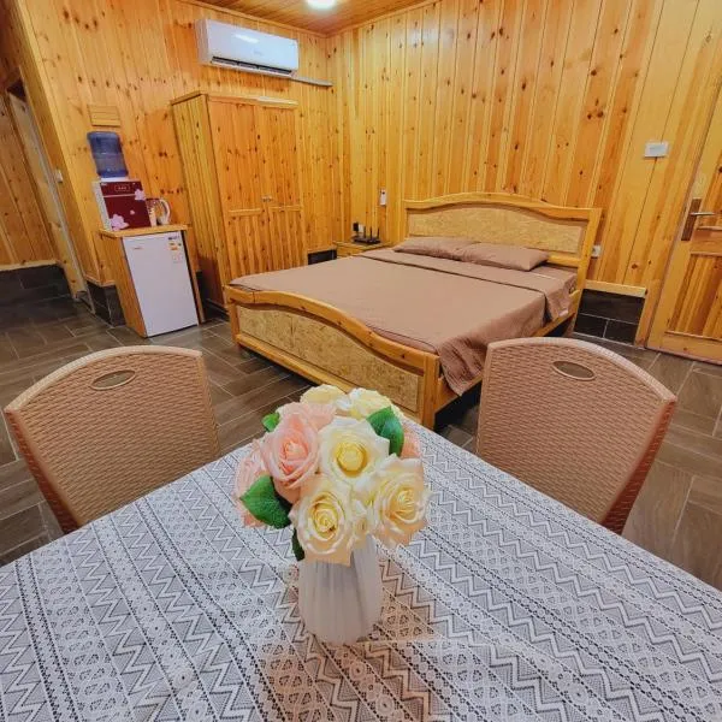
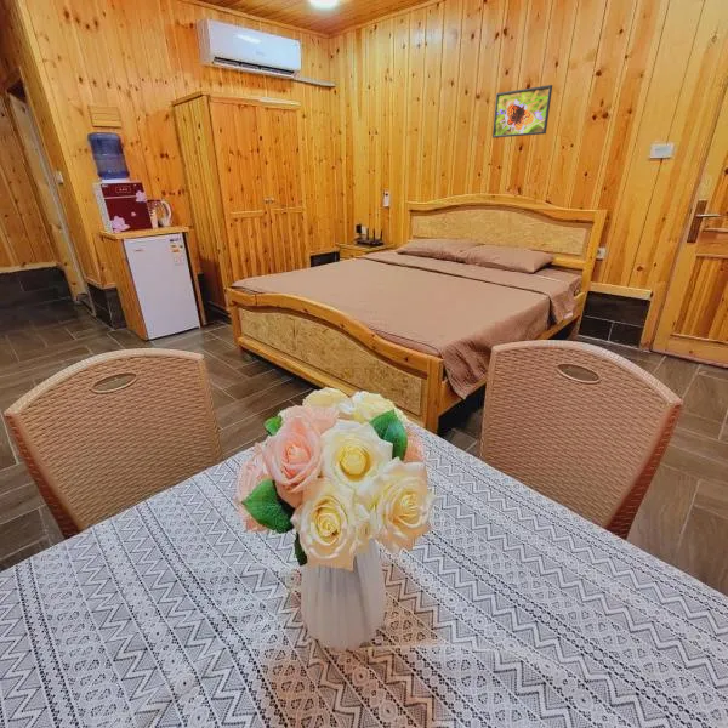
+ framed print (521, 113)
